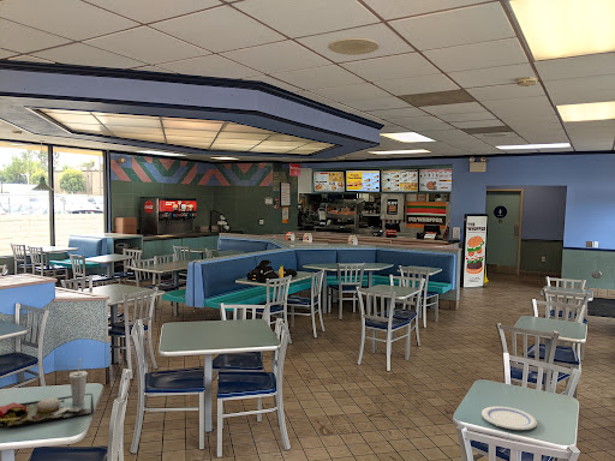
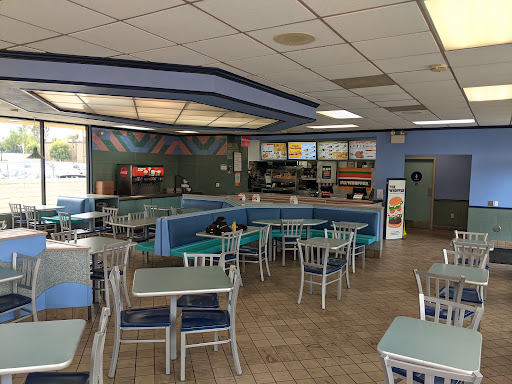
- plate (508, 418)
- food tray (44, 399)
